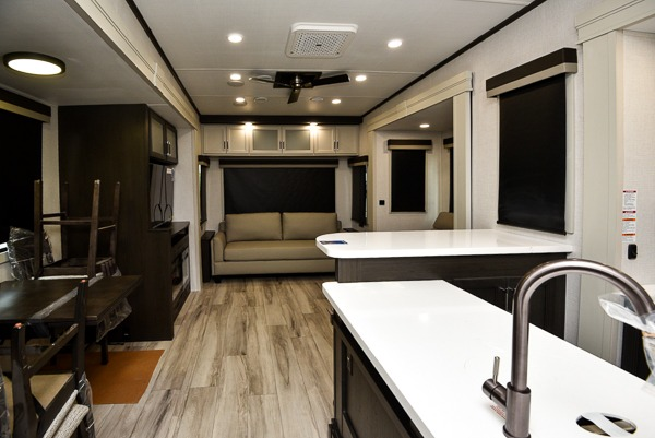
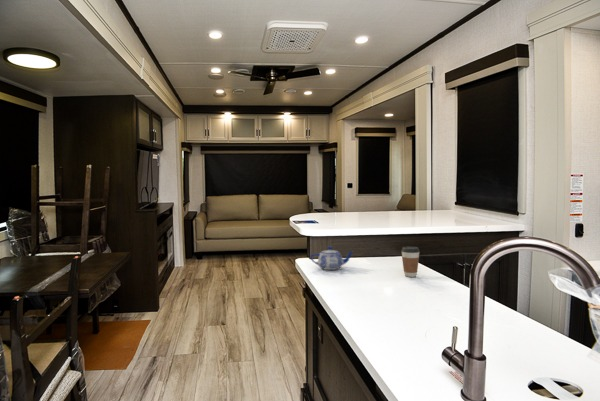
+ coffee cup (410, 261)
+ teapot (332, 257)
